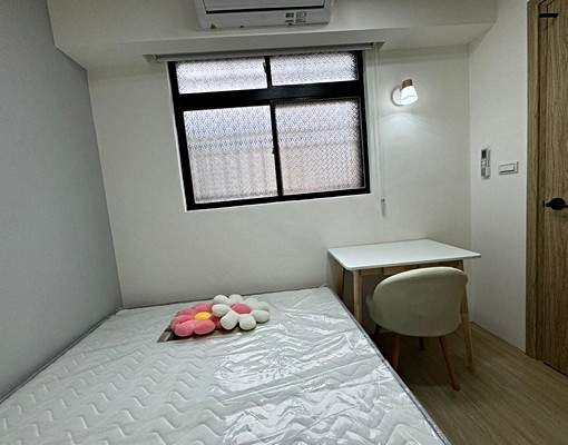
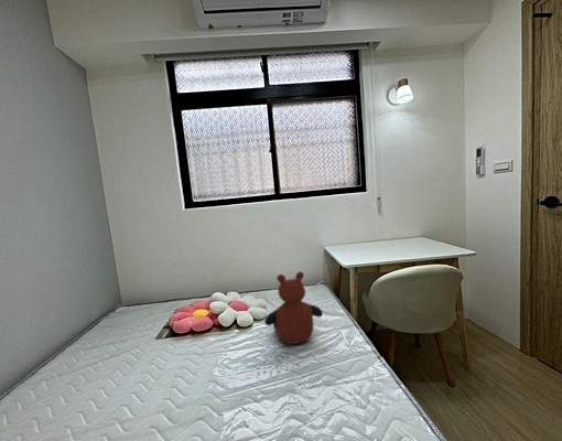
+ teddy bear (291, 303)
